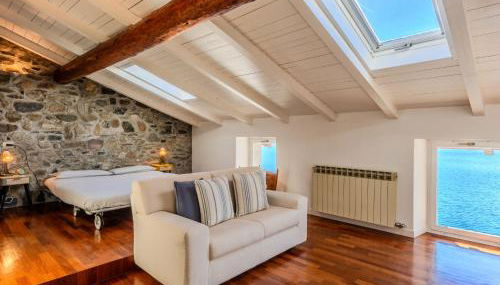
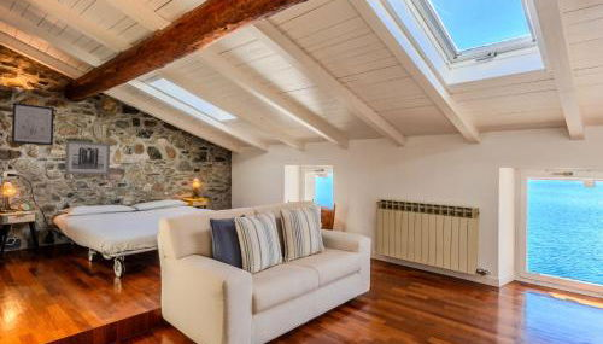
+ wall art (33, 124)
+ wall art (88, 158)
